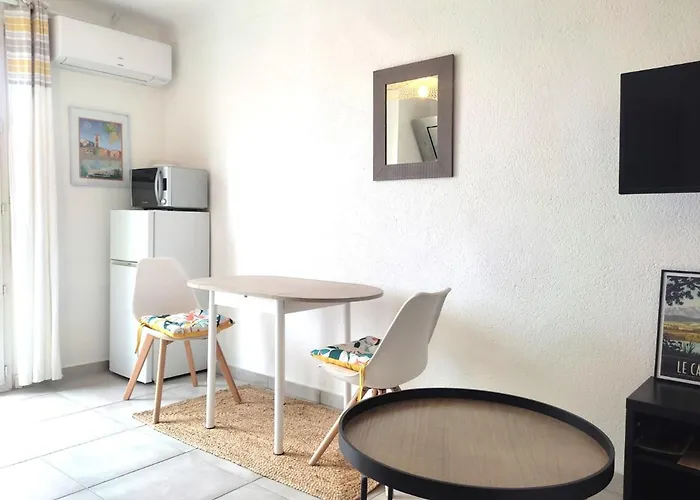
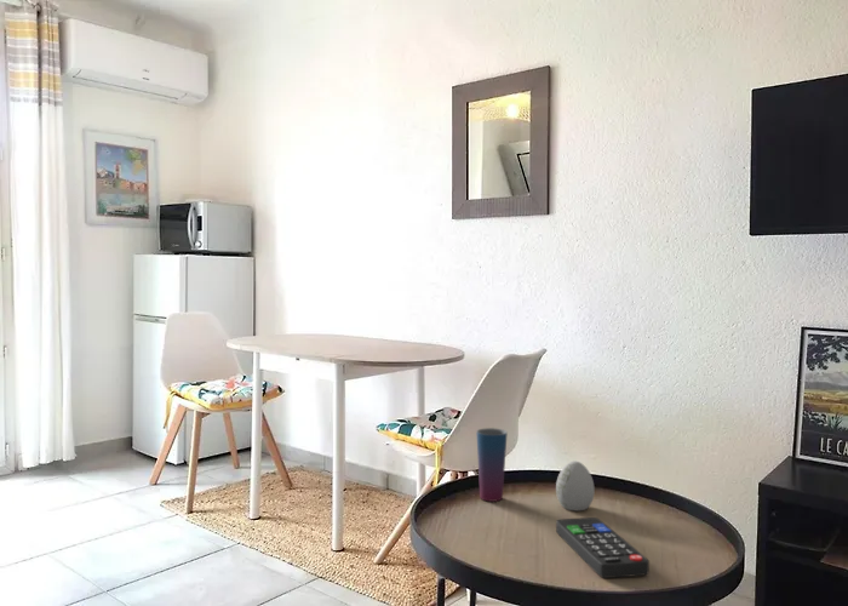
+ remote control (598, 543)
+ decorative egg (574, 484)
+ cup (491, 464)
